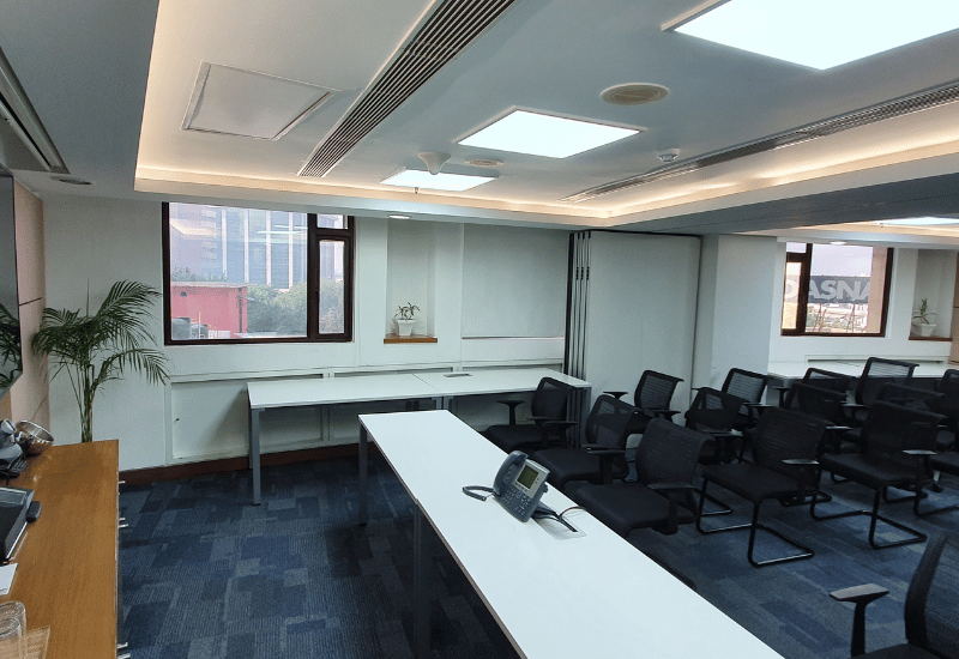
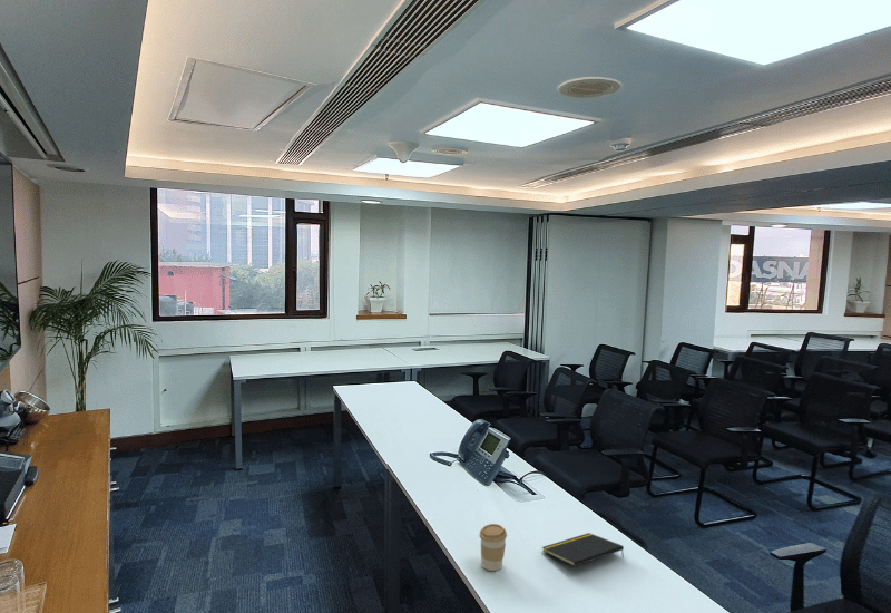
+ coffee cup (492, 546)
+ notepad (581, 548)
